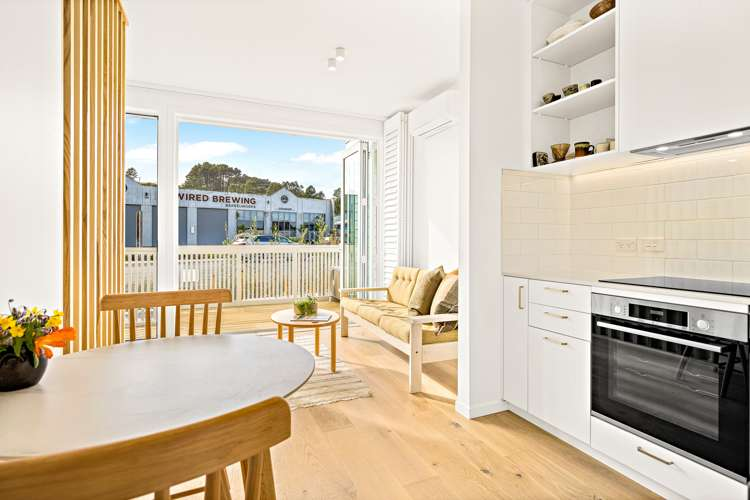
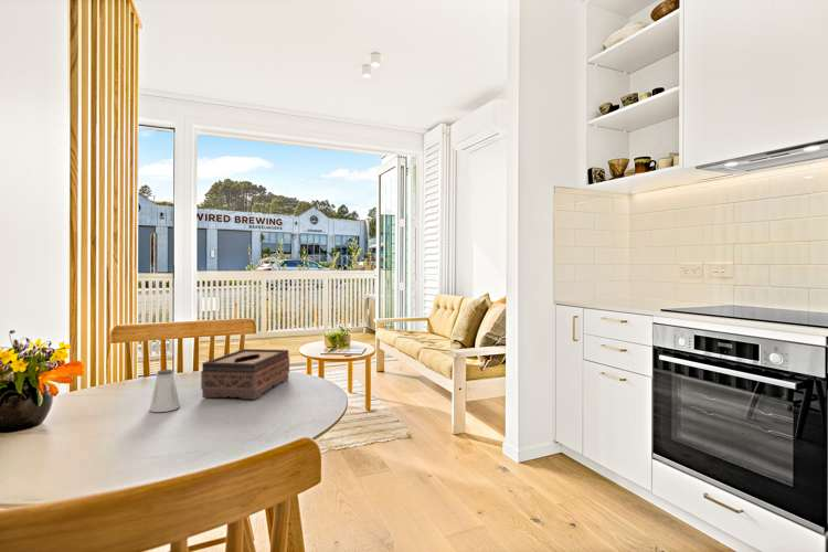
+ tissue box (248, 371)
+ saltshaker (164, 389)
